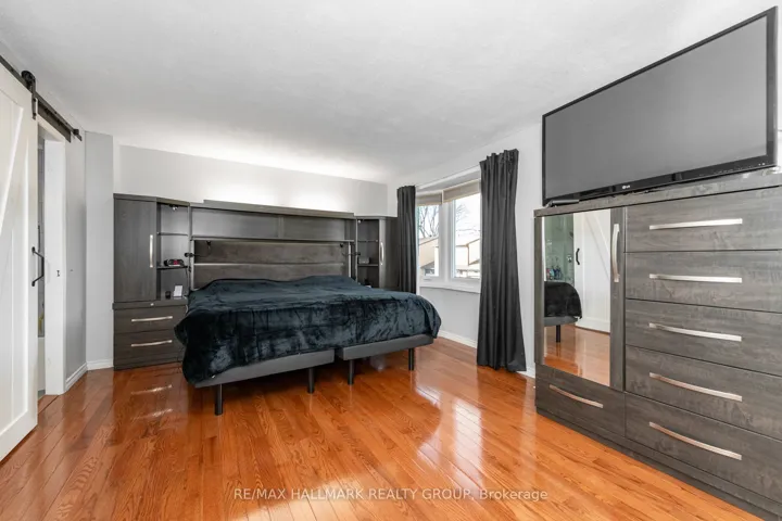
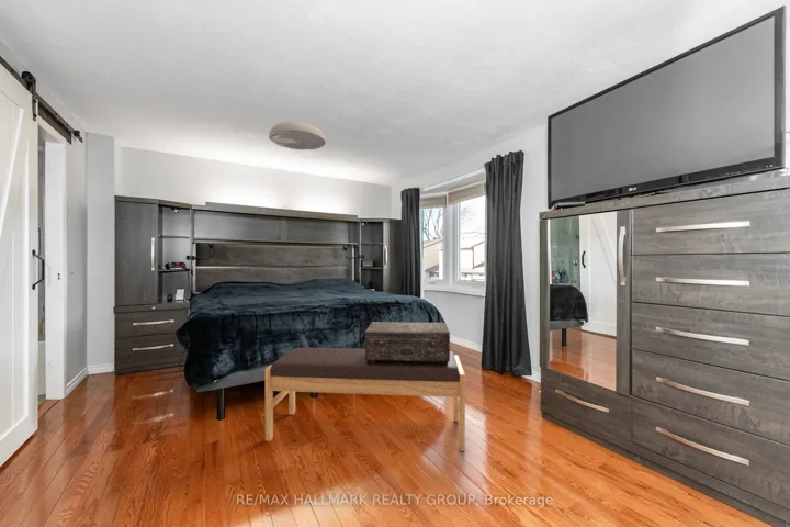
+ decorative box (407, 341)
+ bench (368, 392)
+ ceiling light (297, 134)
